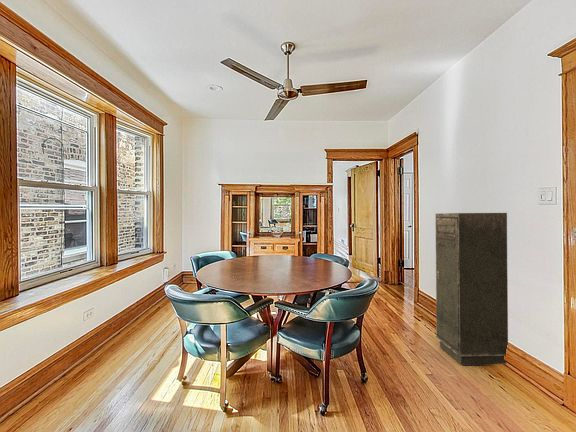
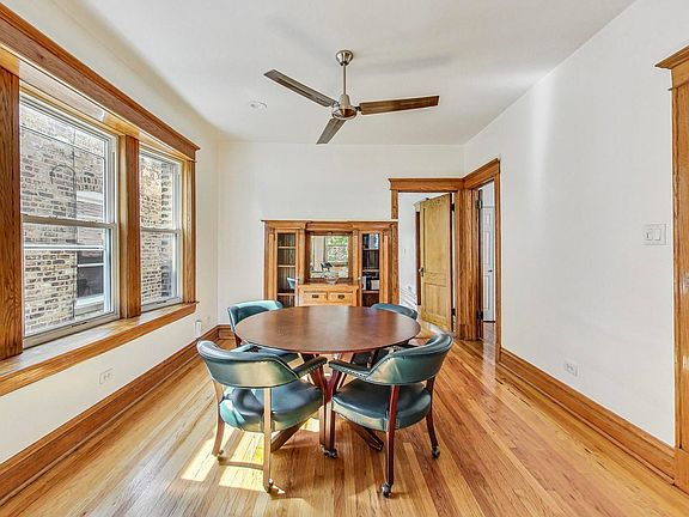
- storage cabinet (468, 284)
